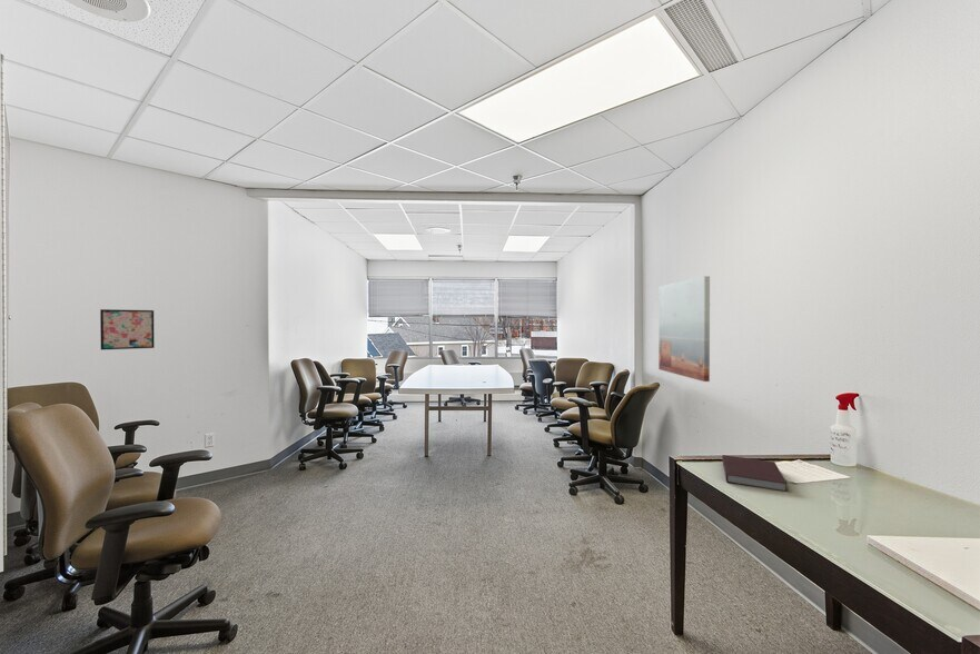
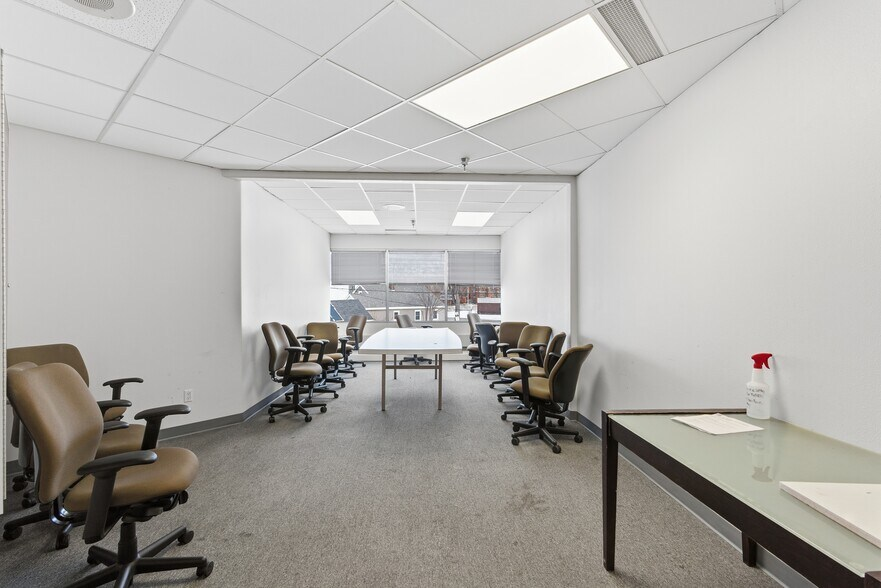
- notebook (751, 472)
- wall art (128, 329)
- wall art (681, 328)
